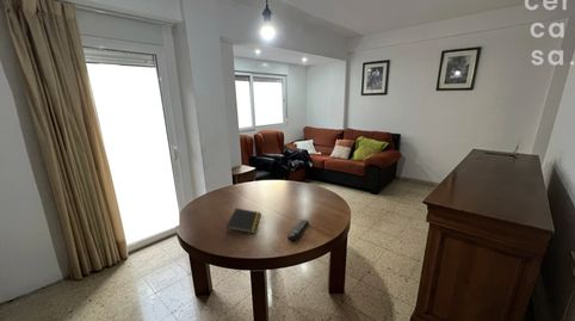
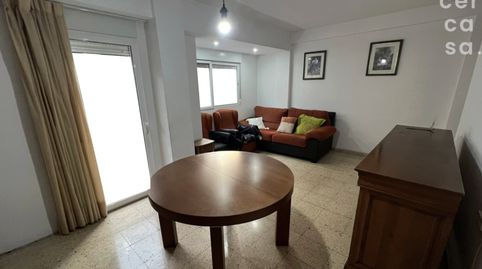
- remote control (298, 228)
- notepad (245, 220)
